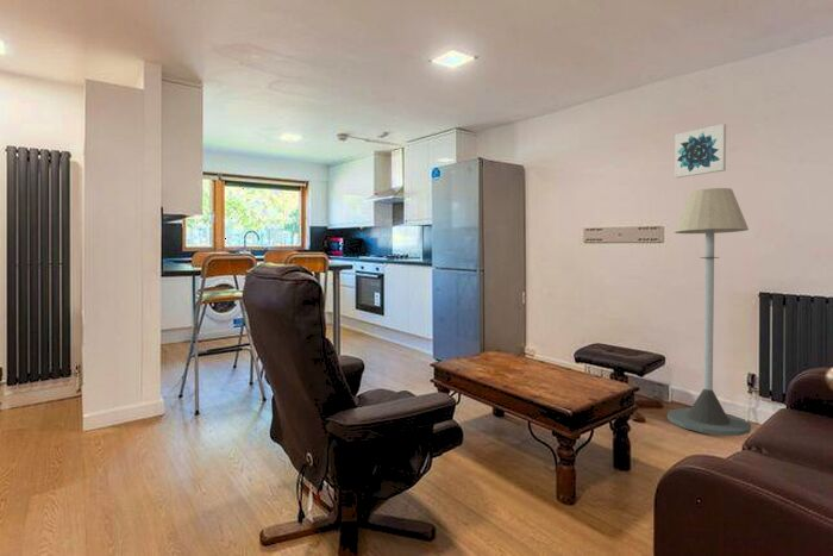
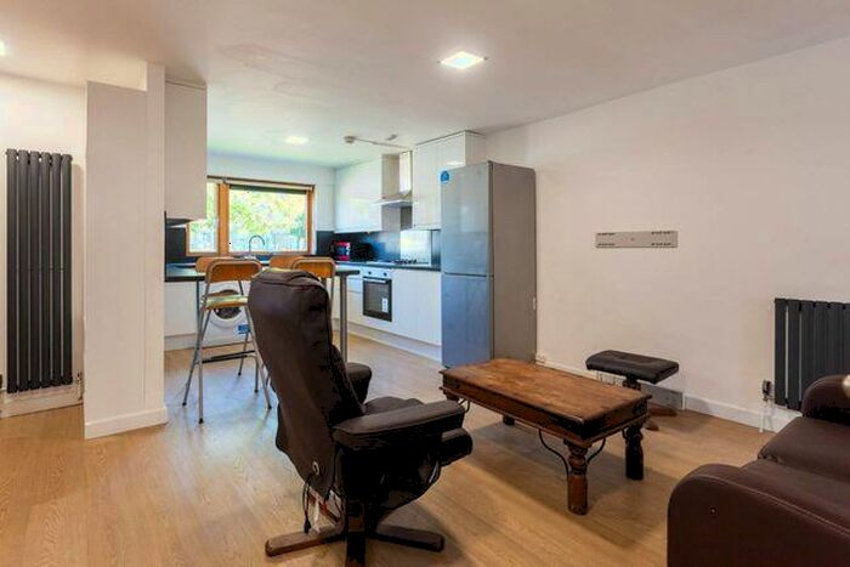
- wall art (699, 151)
- floor lamp (708, 307)
